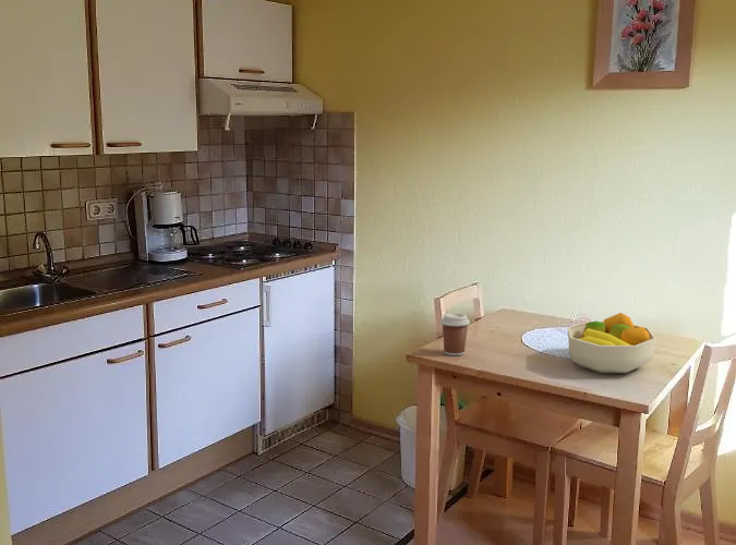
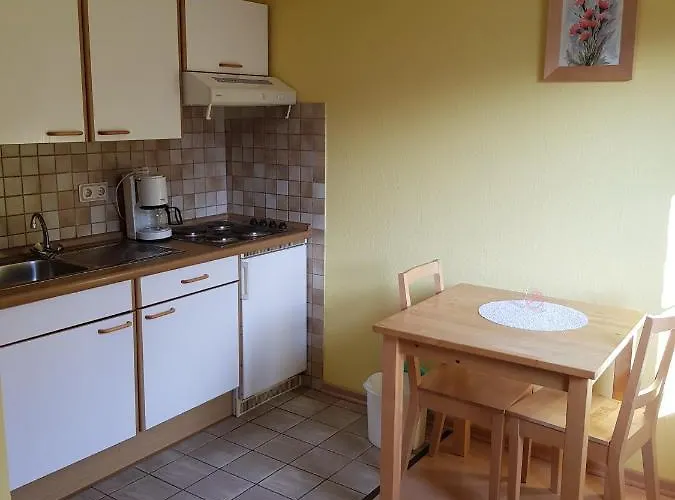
- coffee cup (455, 334)
- fruit bowl (610, 340)
